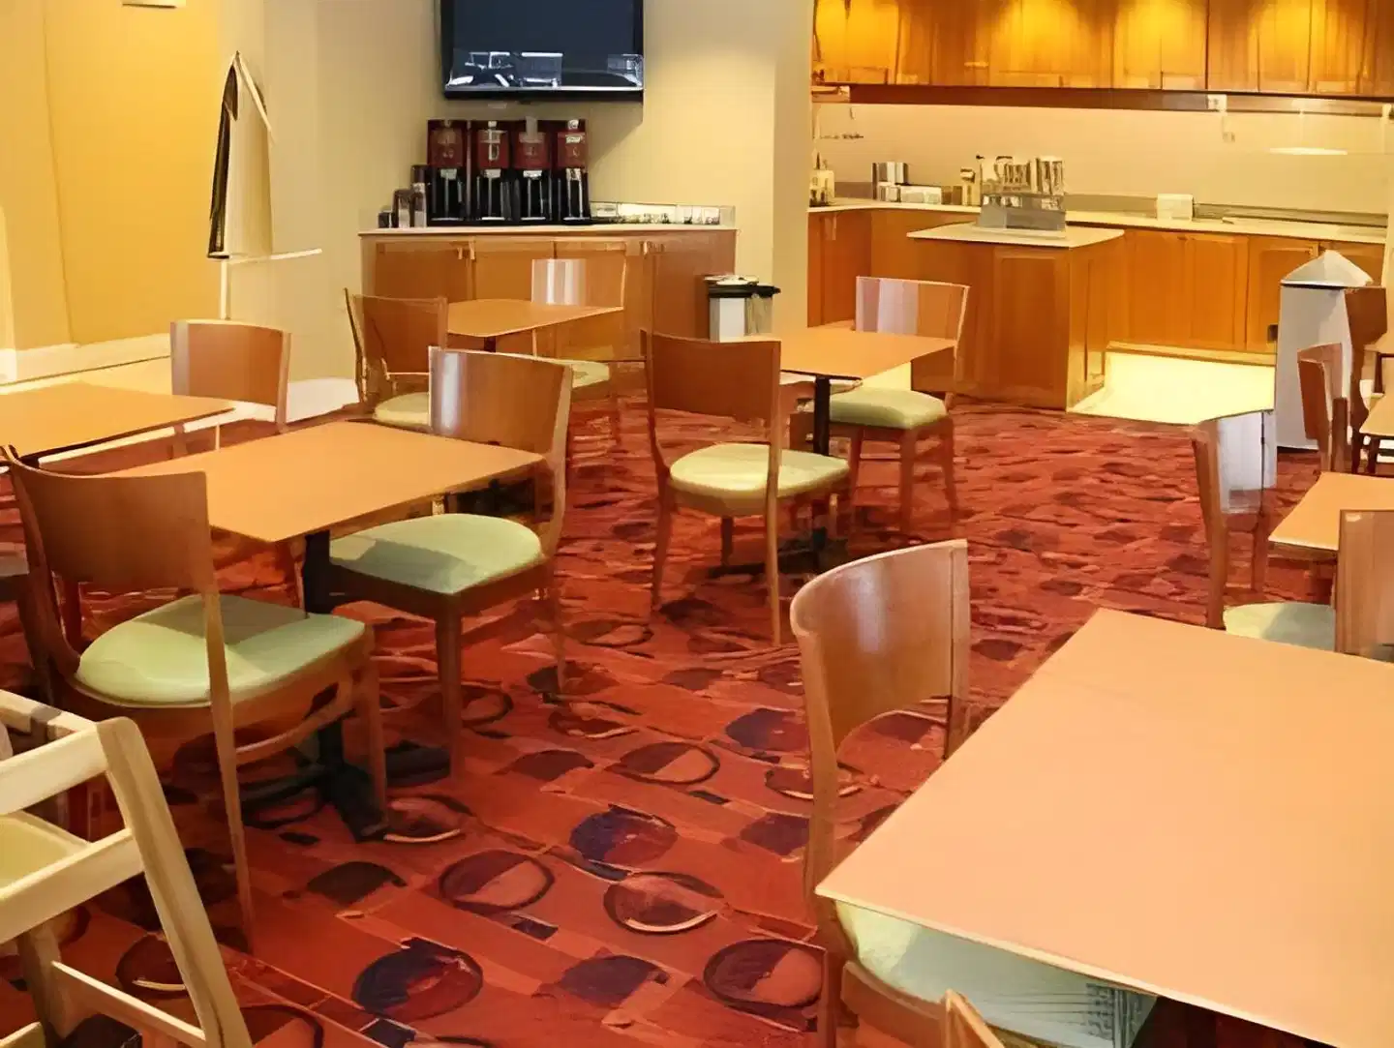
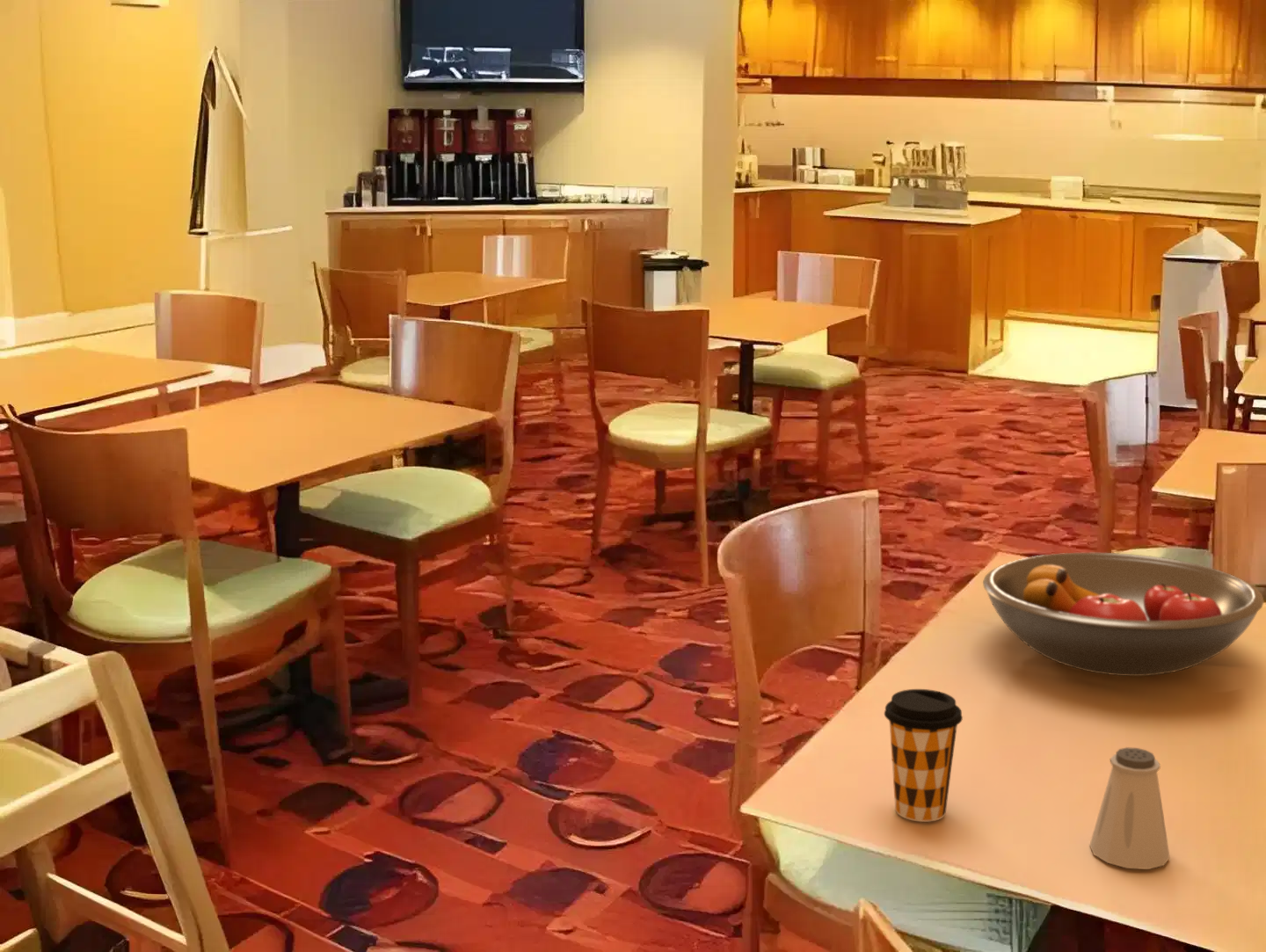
+ fruit bowl (1117, 612)
+ saltshaker (1132, 803)
+ coffee cup (921, 755)
